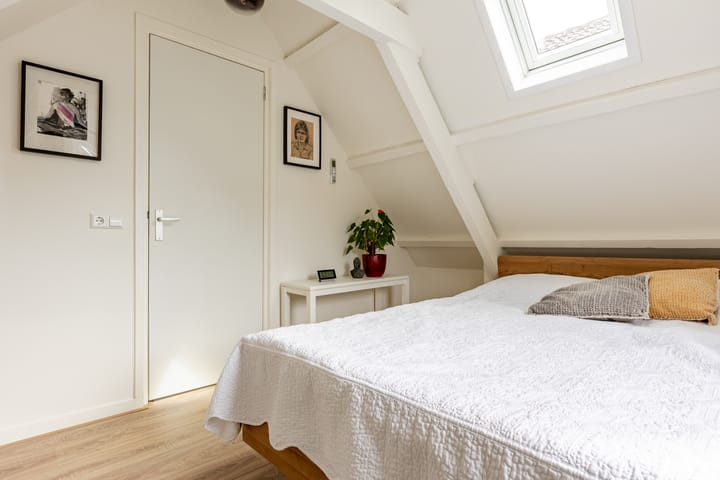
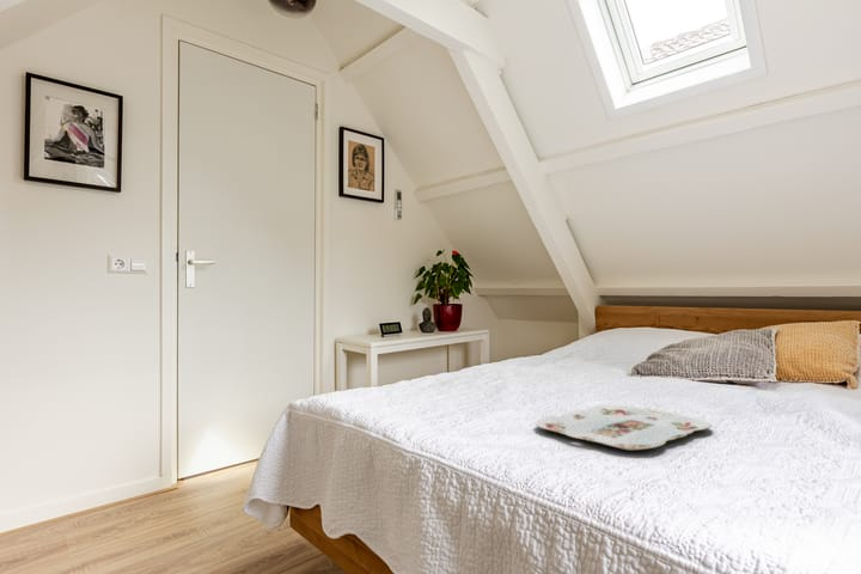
+ serving tray (622, 425)
